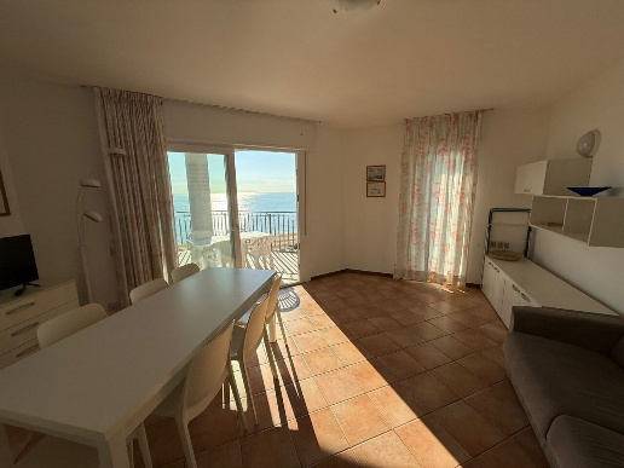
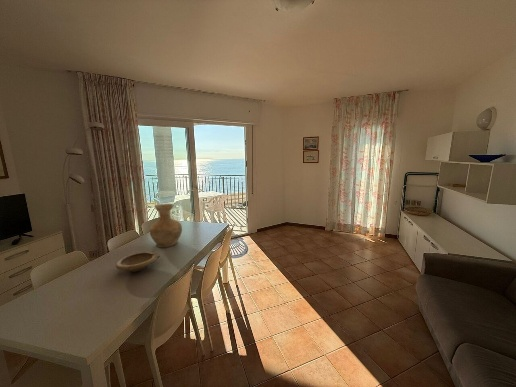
+ bowl (137, 263)
+ vase (165, 224)
